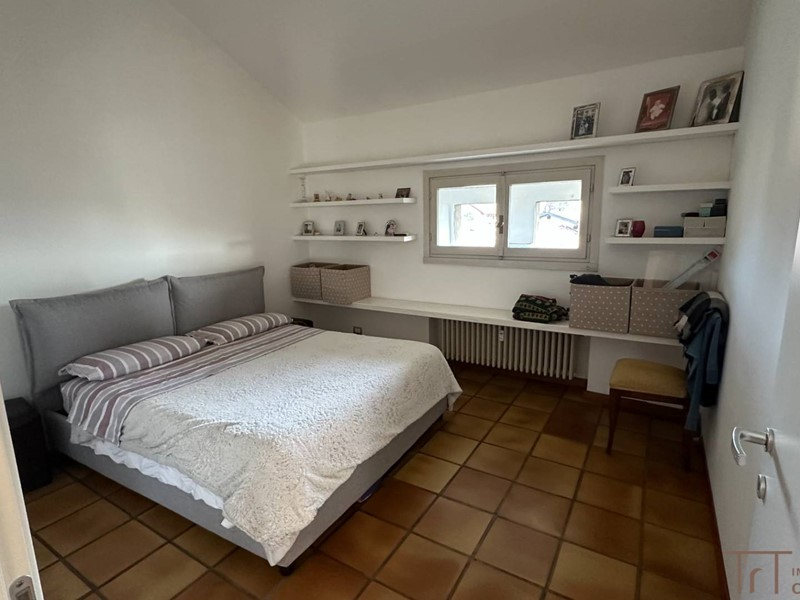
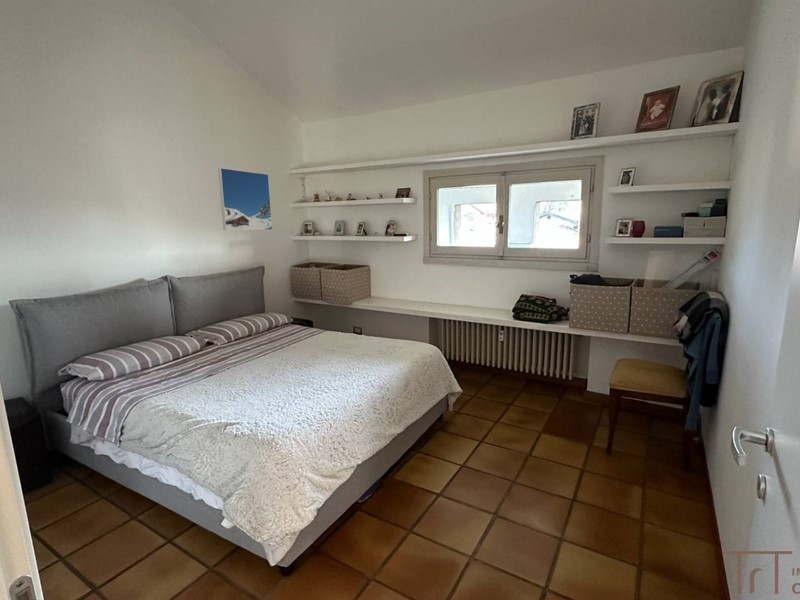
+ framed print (247, 201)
